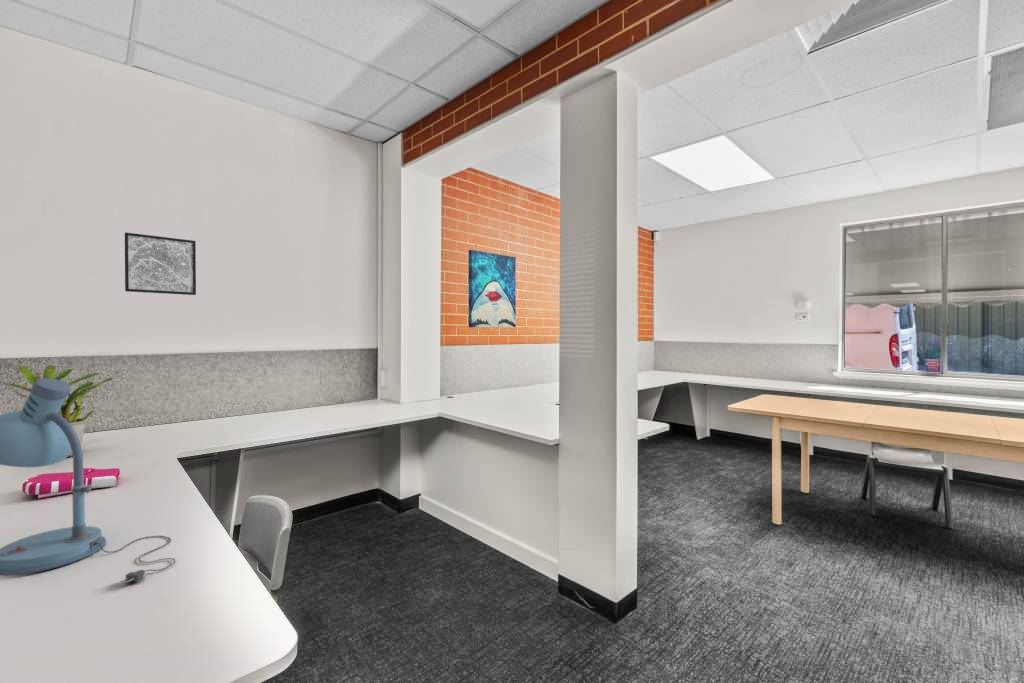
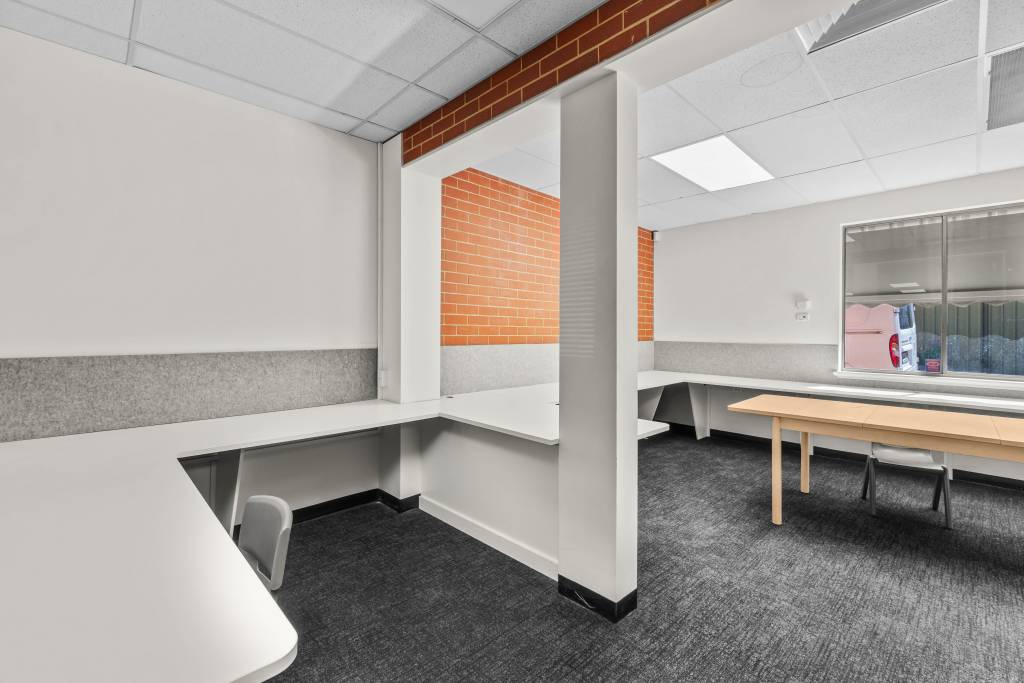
- potted plant (58, 412)
- wall art (493, 290)
- book (72, 479)
- desk lamp (79, 469)
- wall art (161, 265)
